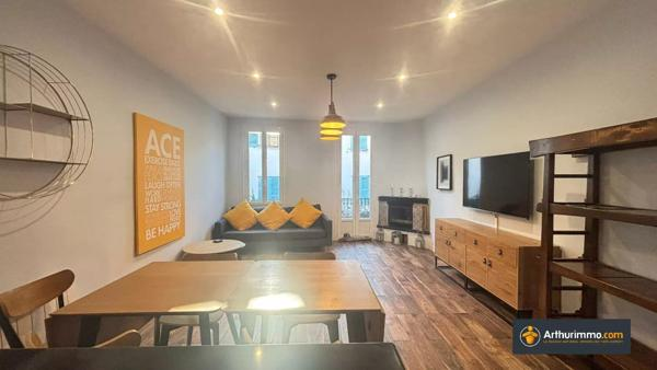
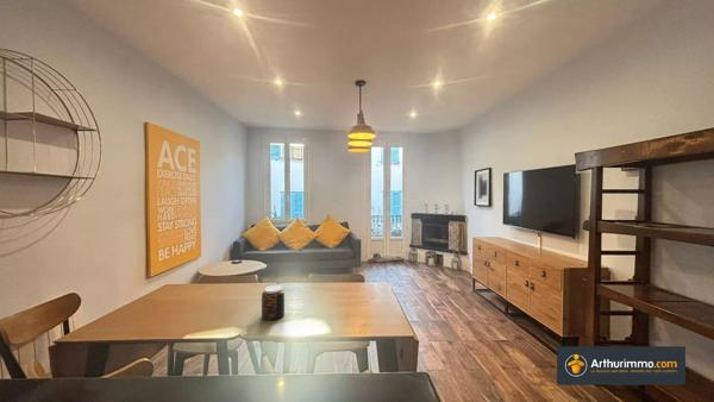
+ jar (273, 301)
